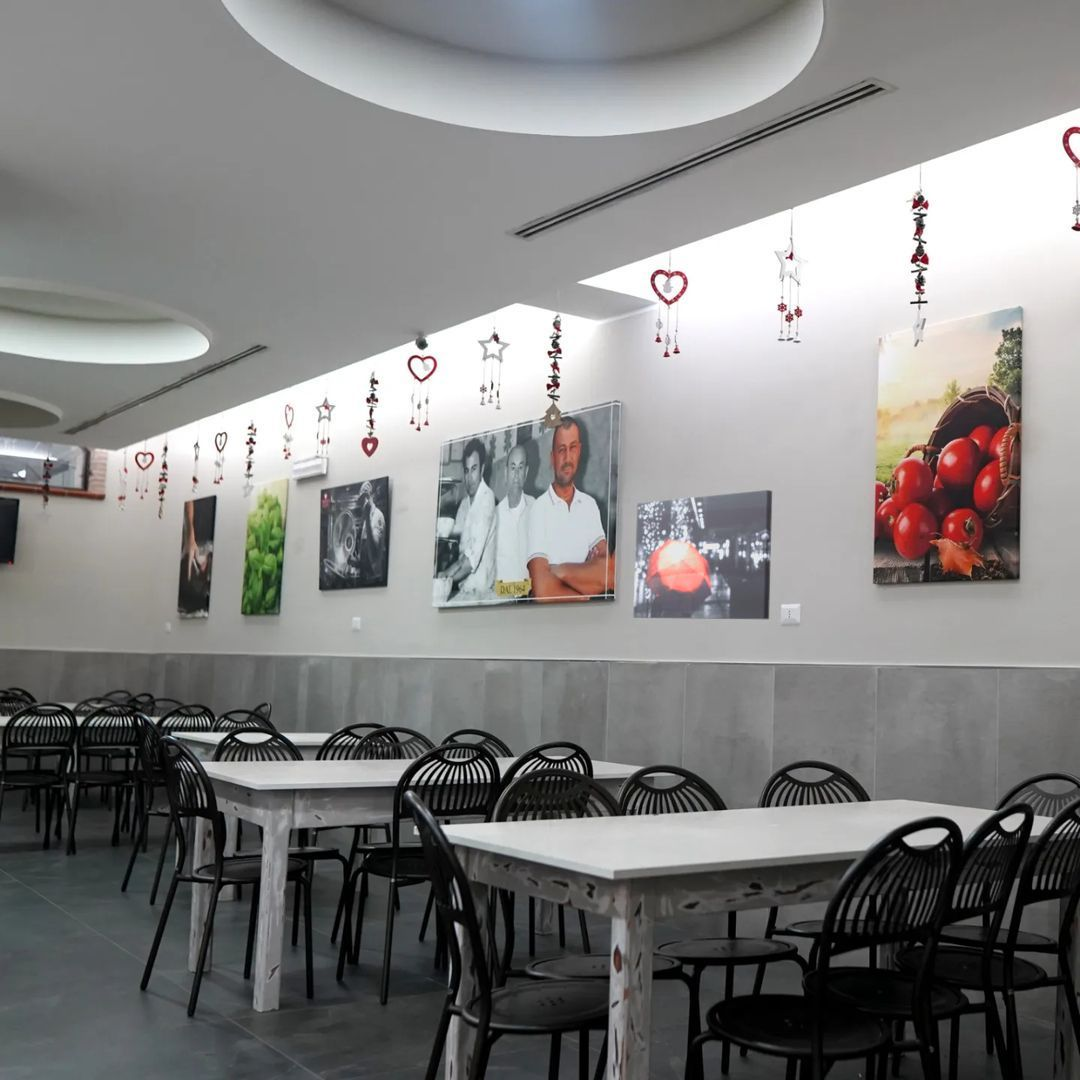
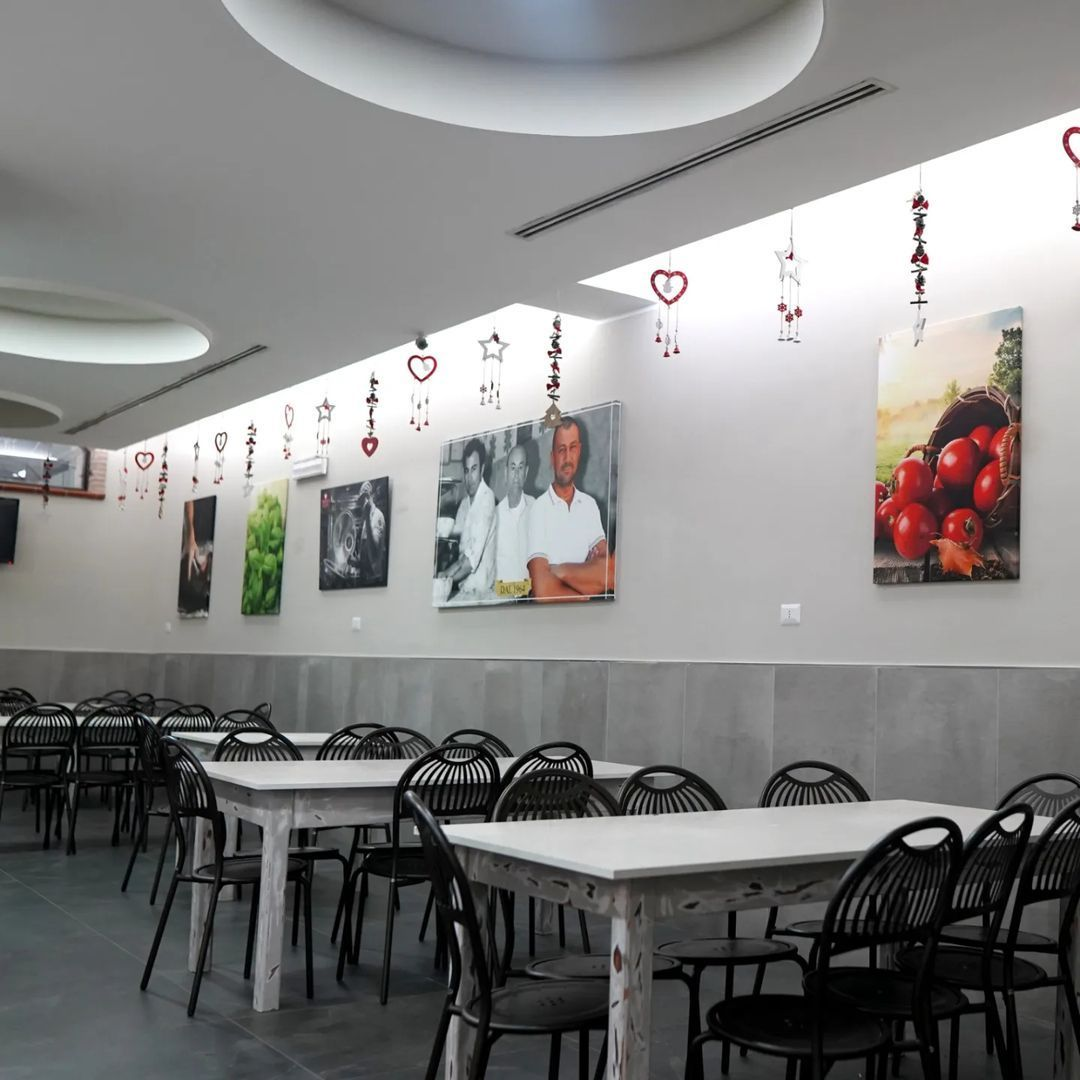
- wall art (698, 557)
